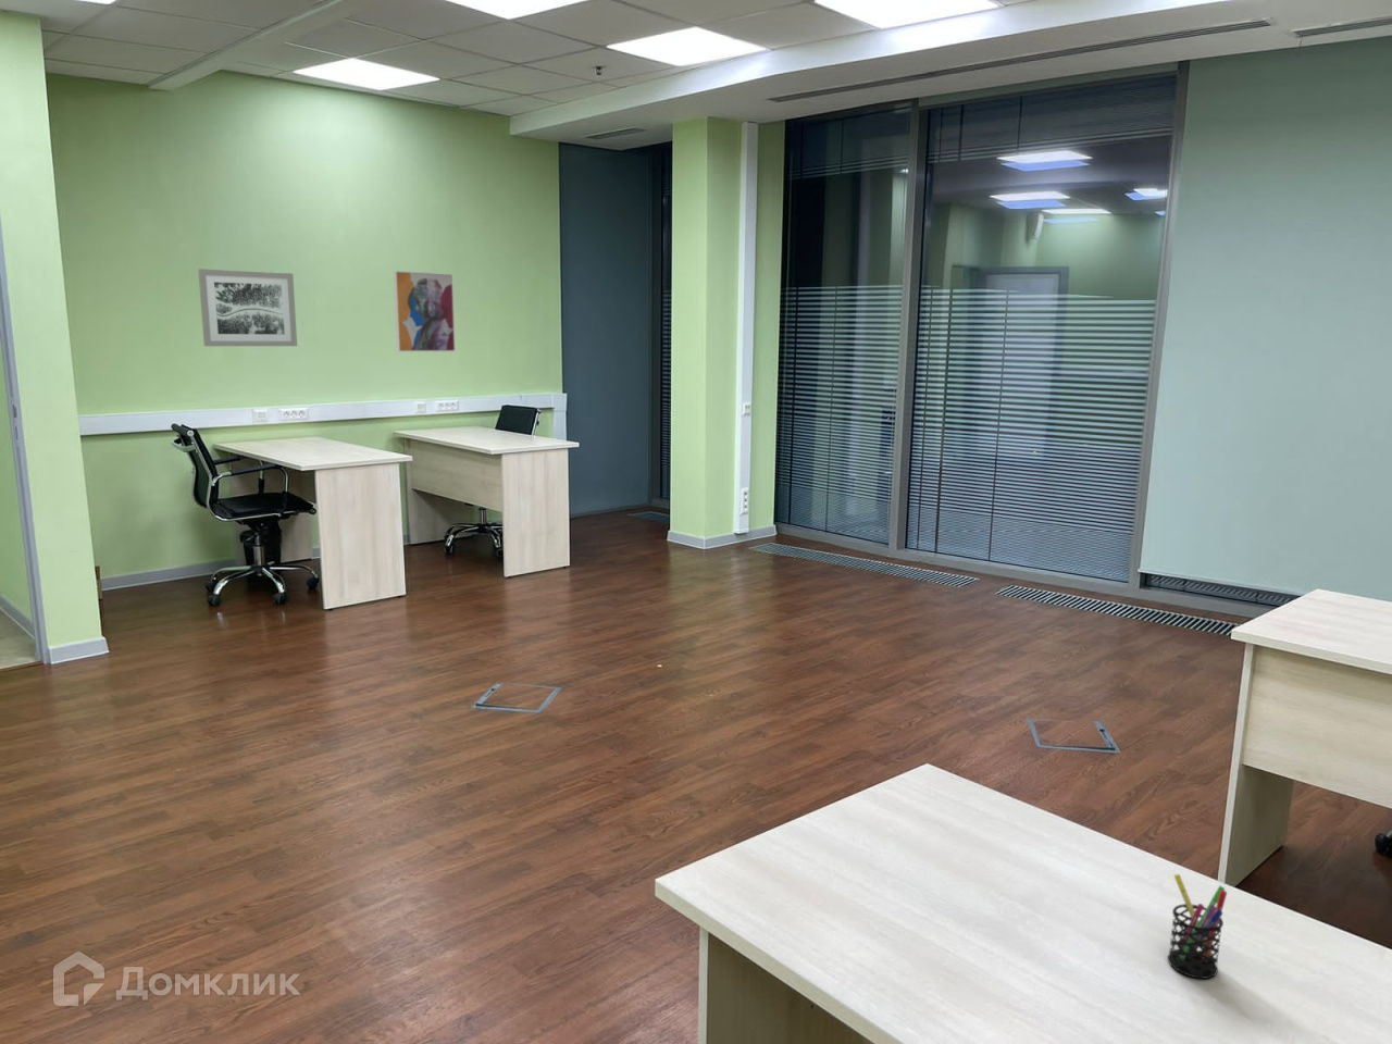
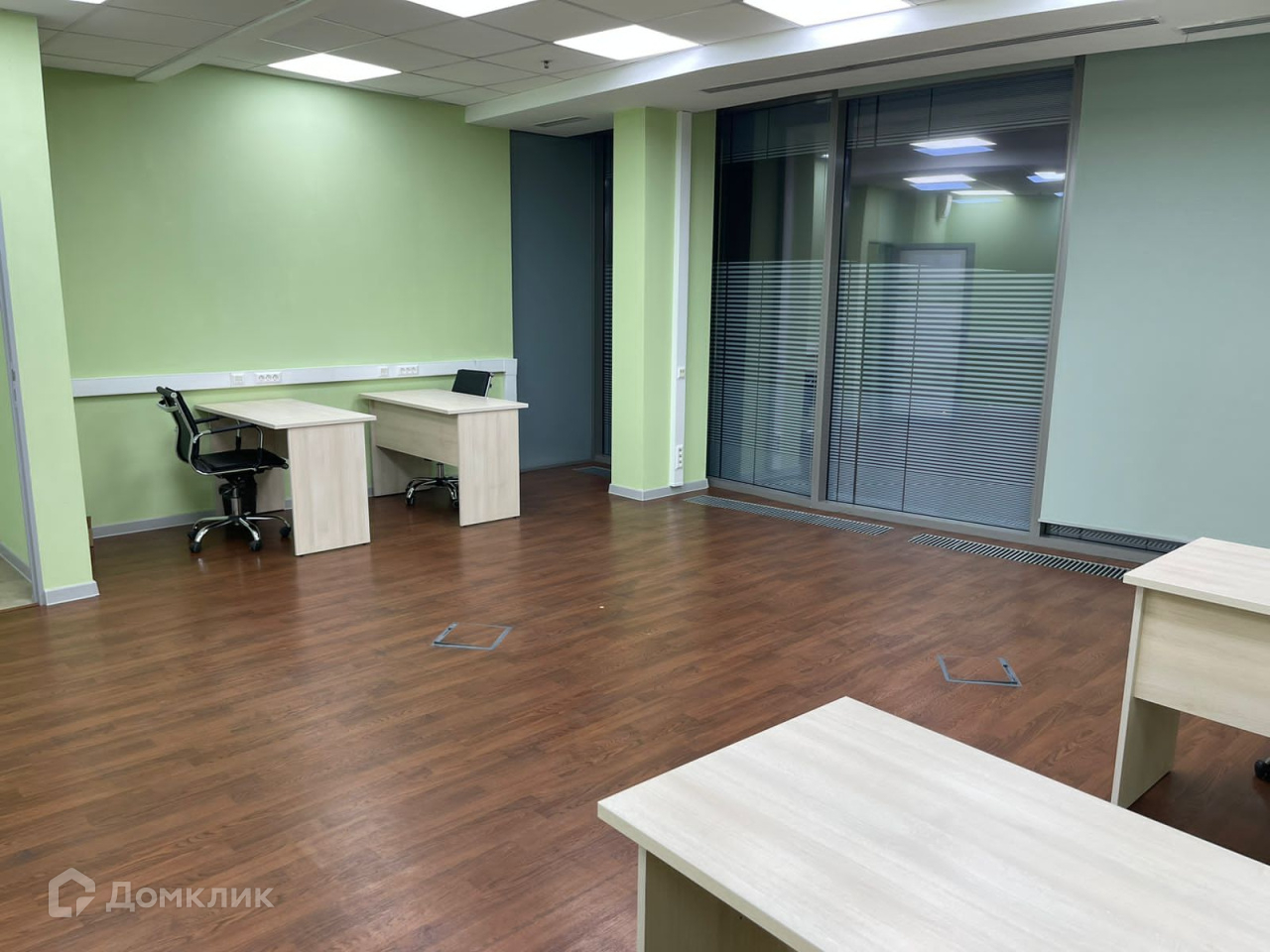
- wall art (249, 309)
- pen holder (1202, 922)
- wall art (425, 313)
